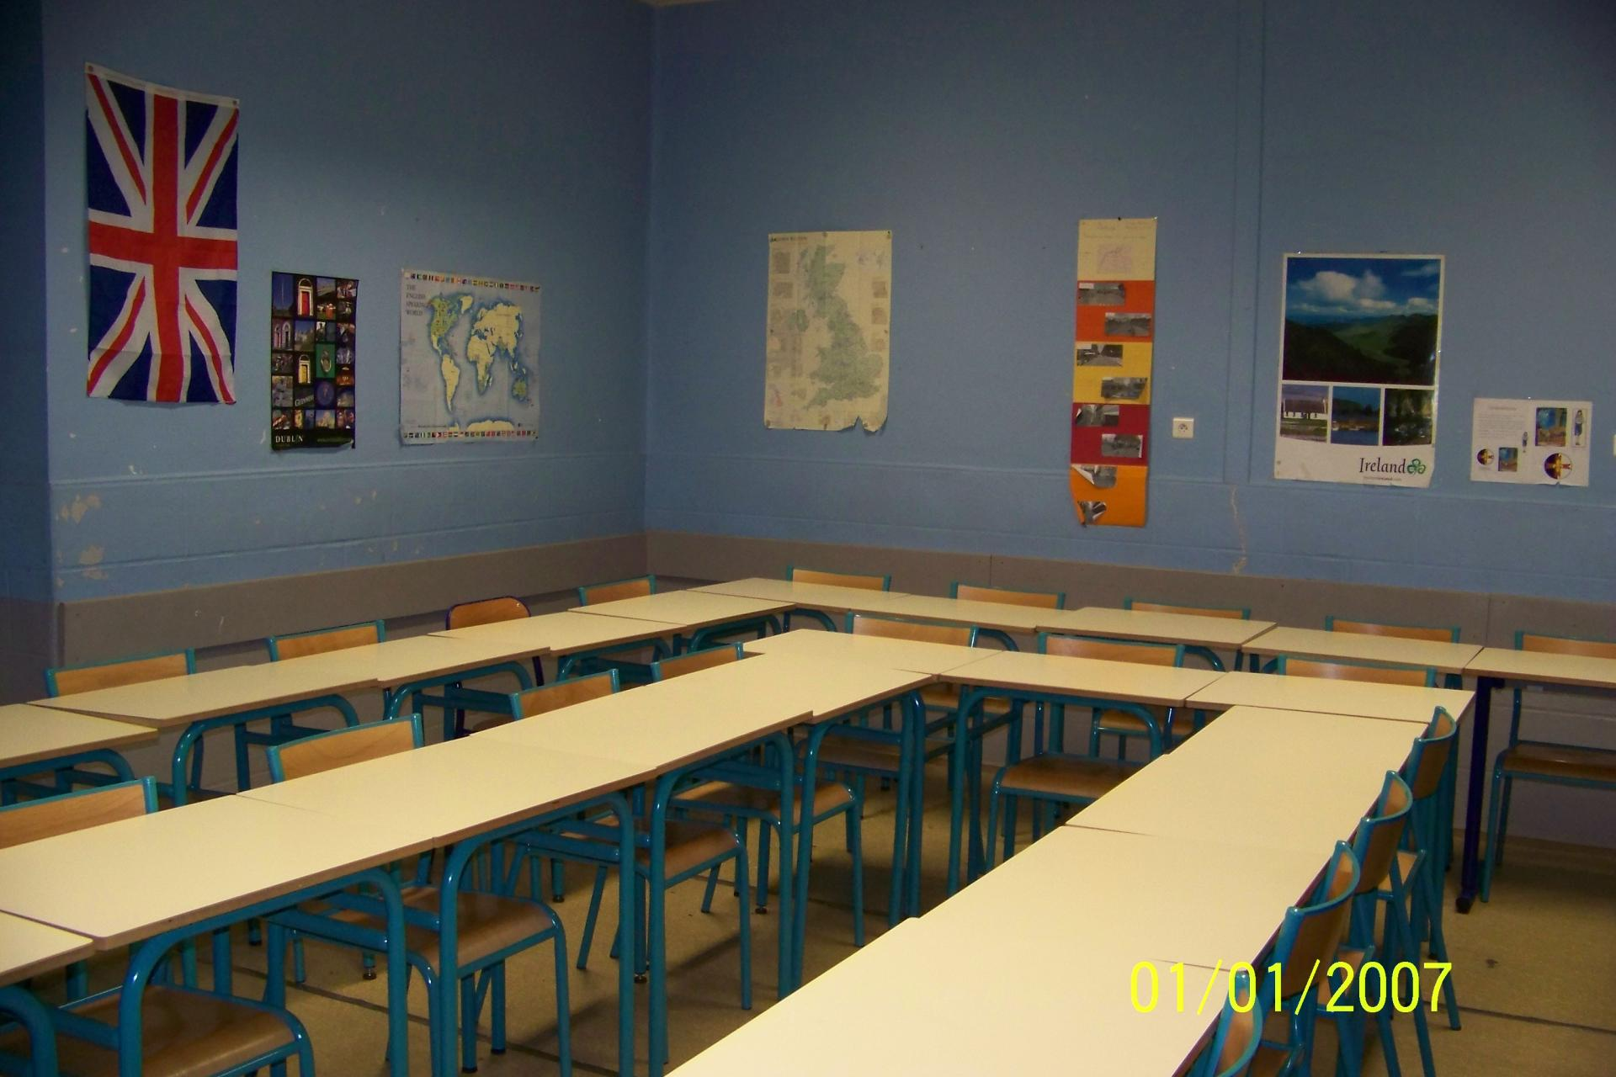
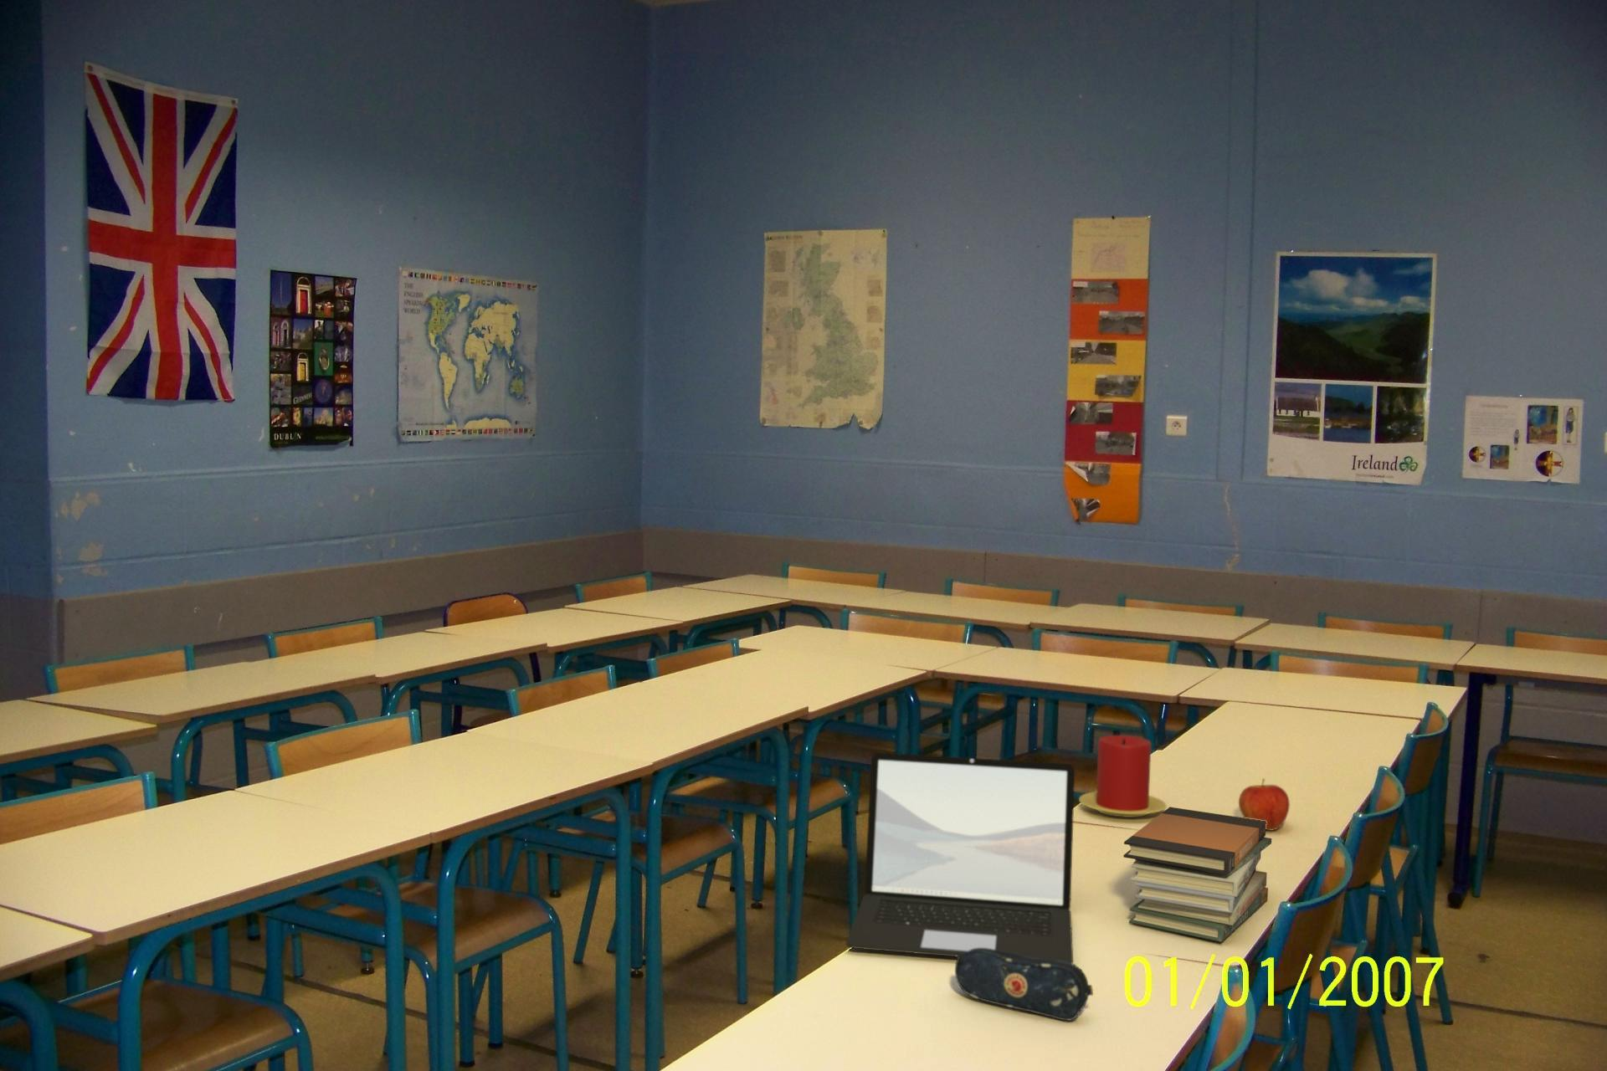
+ laptop (965, 852)
+ book stack (1198, 871)
+ pencil case (1020, 981)
+ apple (1264, 804)
+ candle (1123, 775)
